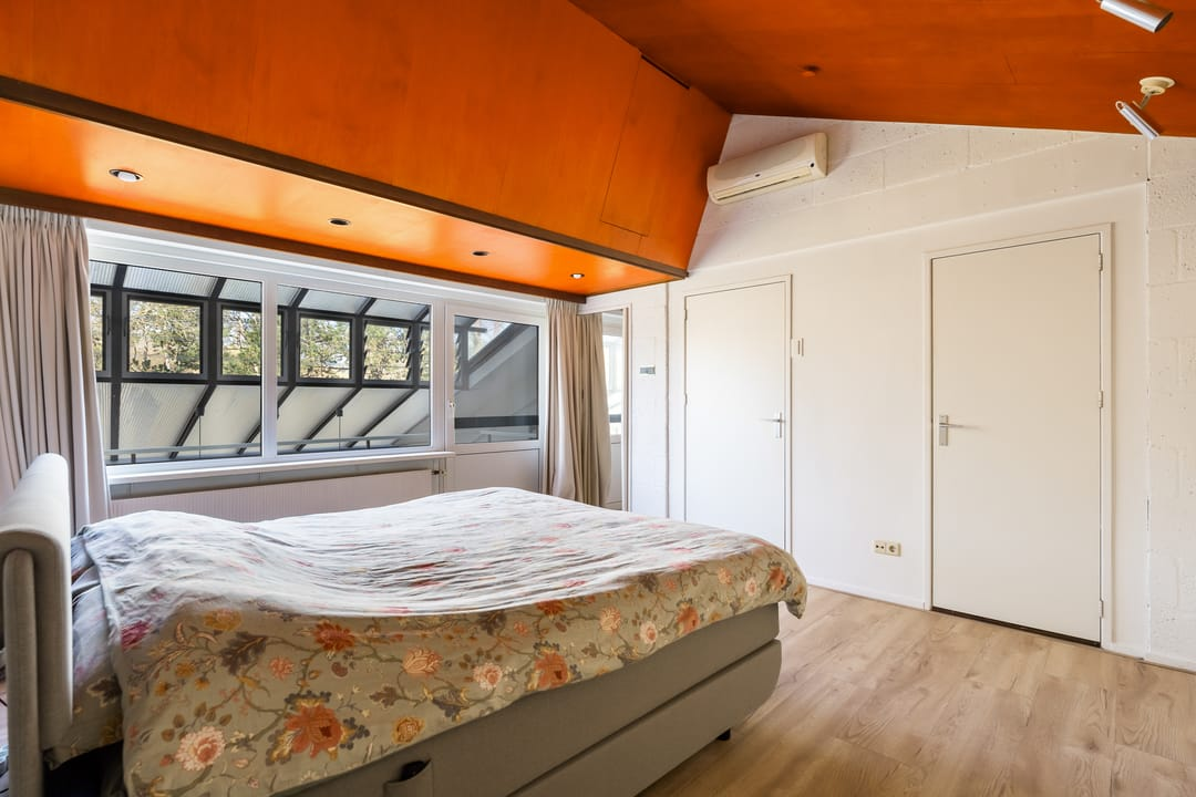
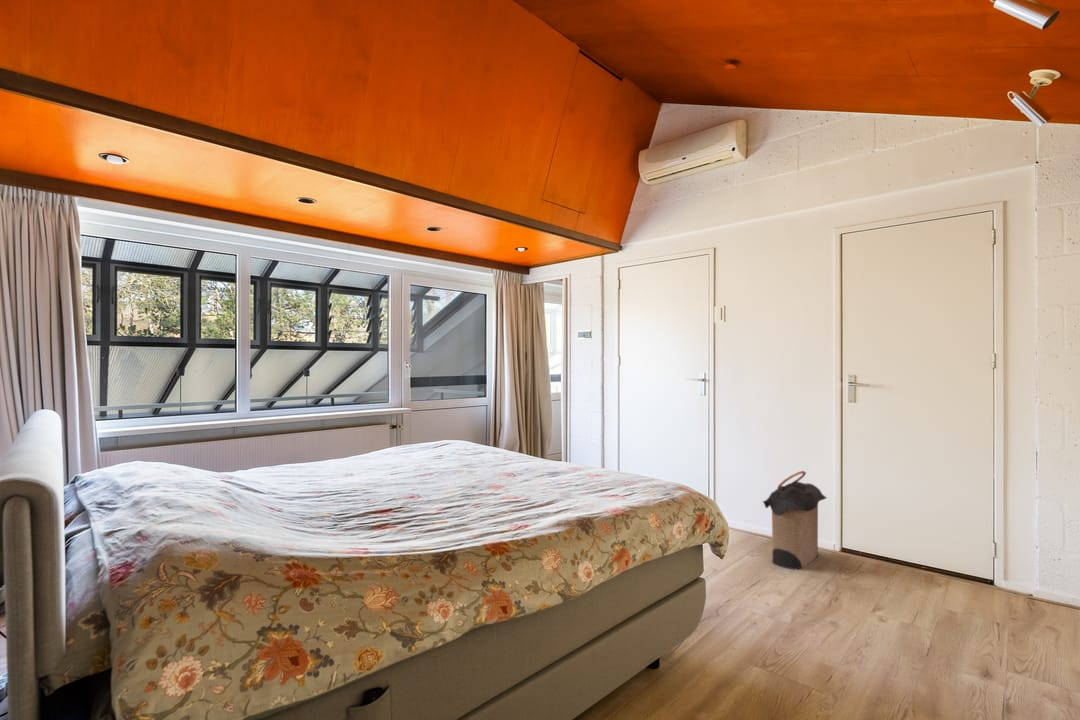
+ laundry hamper (793, 512)
